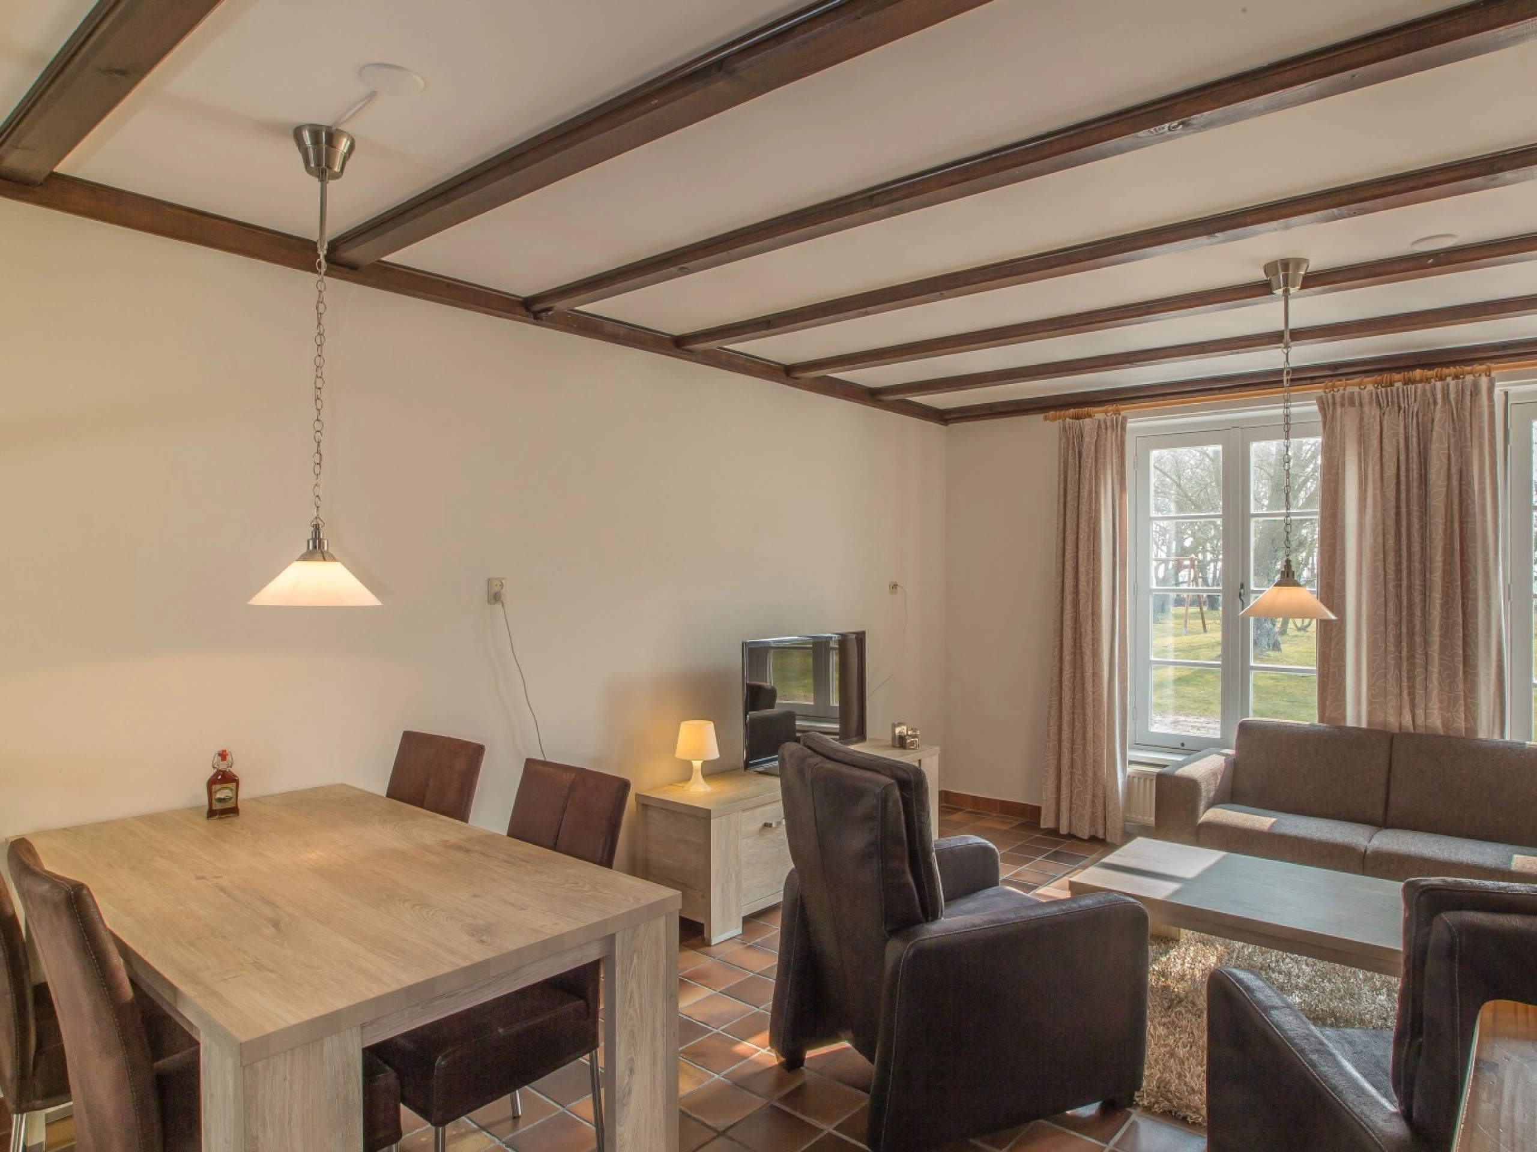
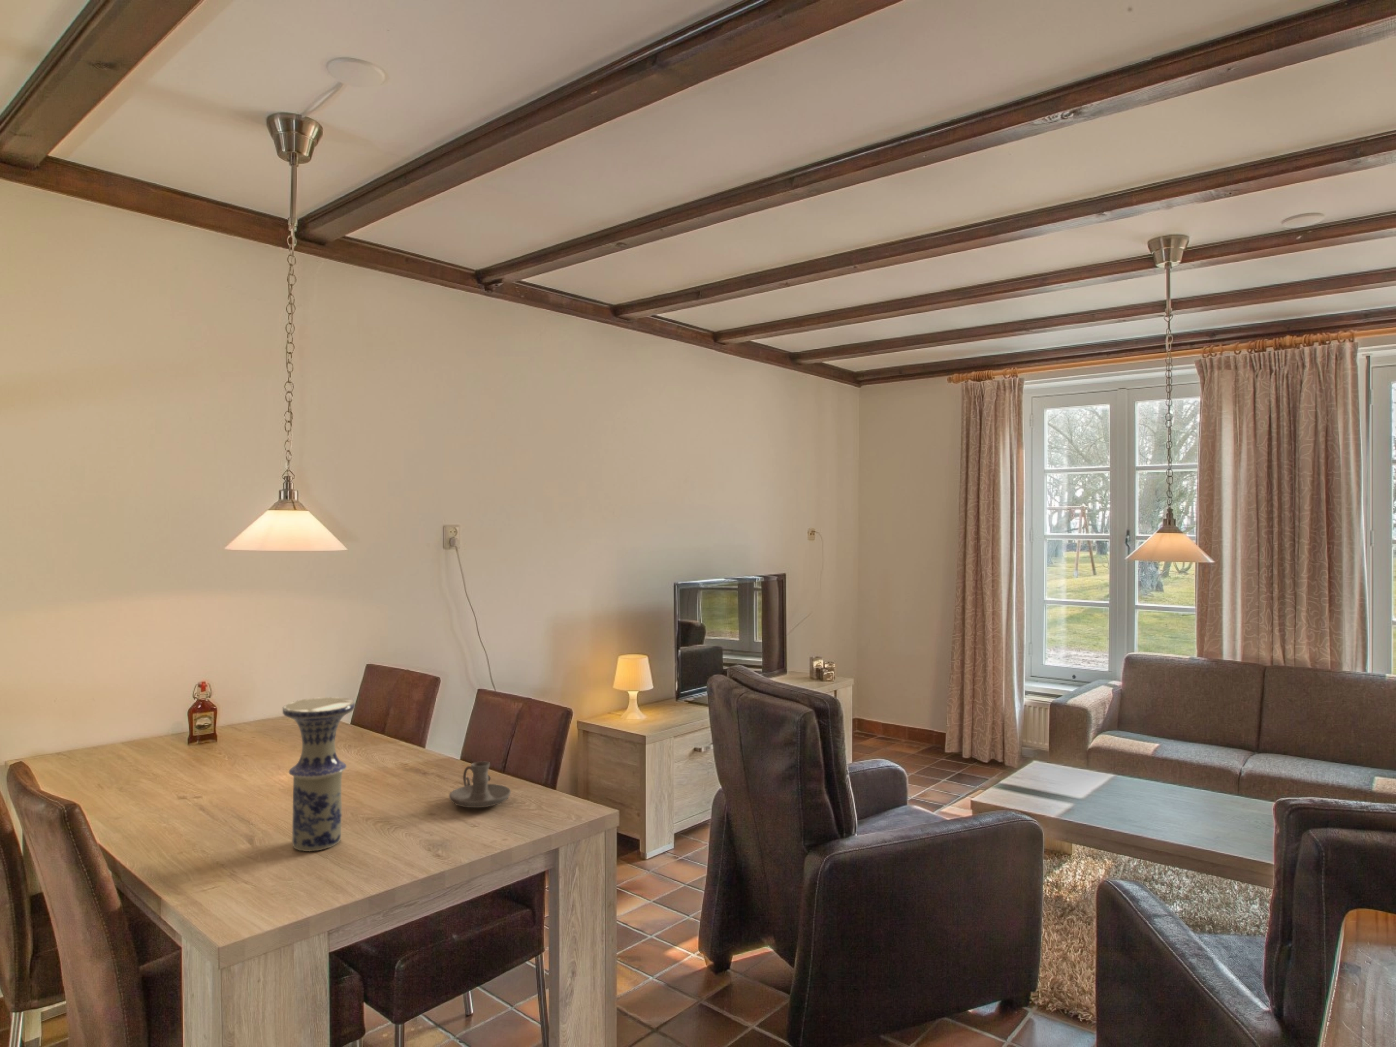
+ candle holder (477, 782)
+ vase (318, 773)
